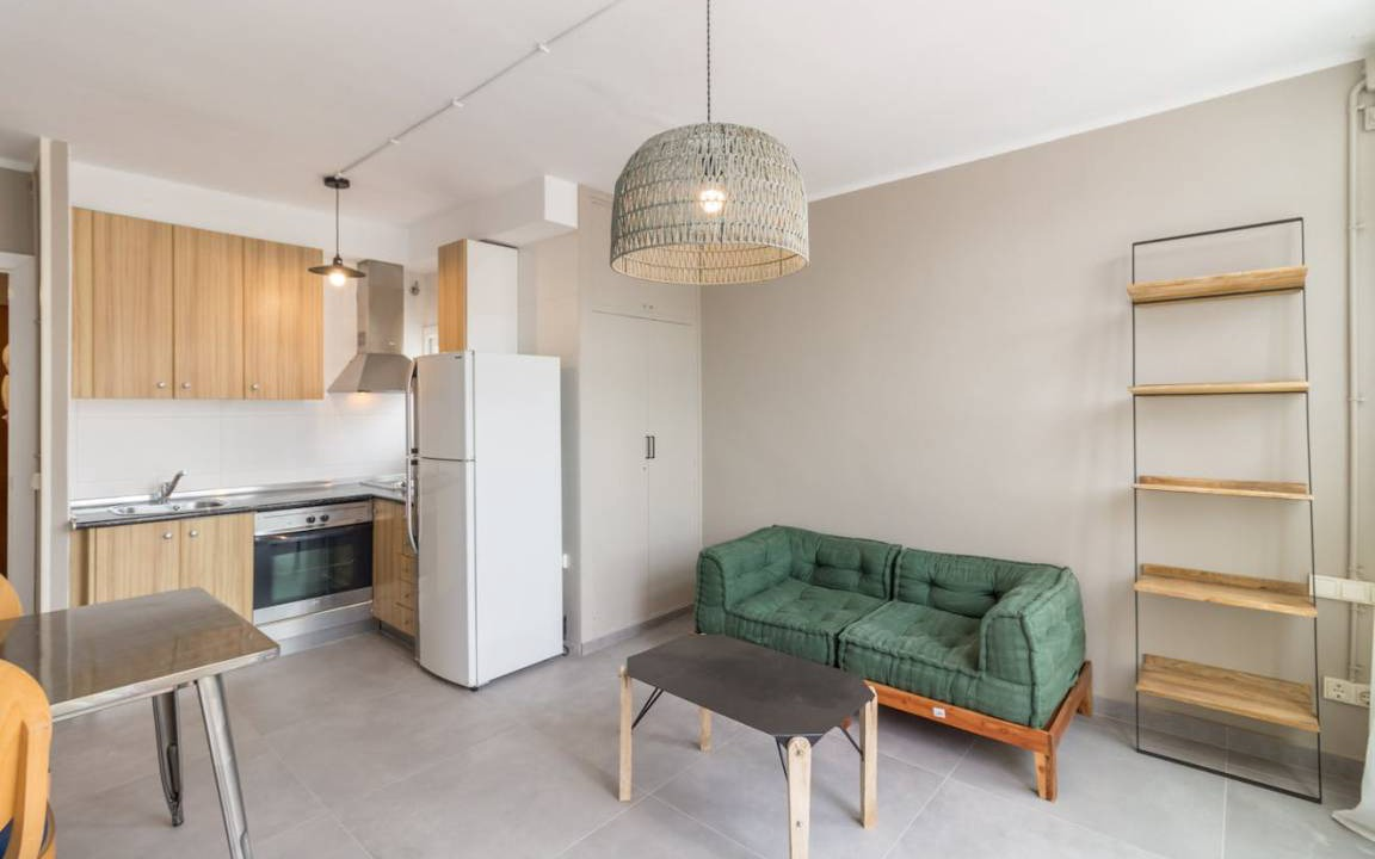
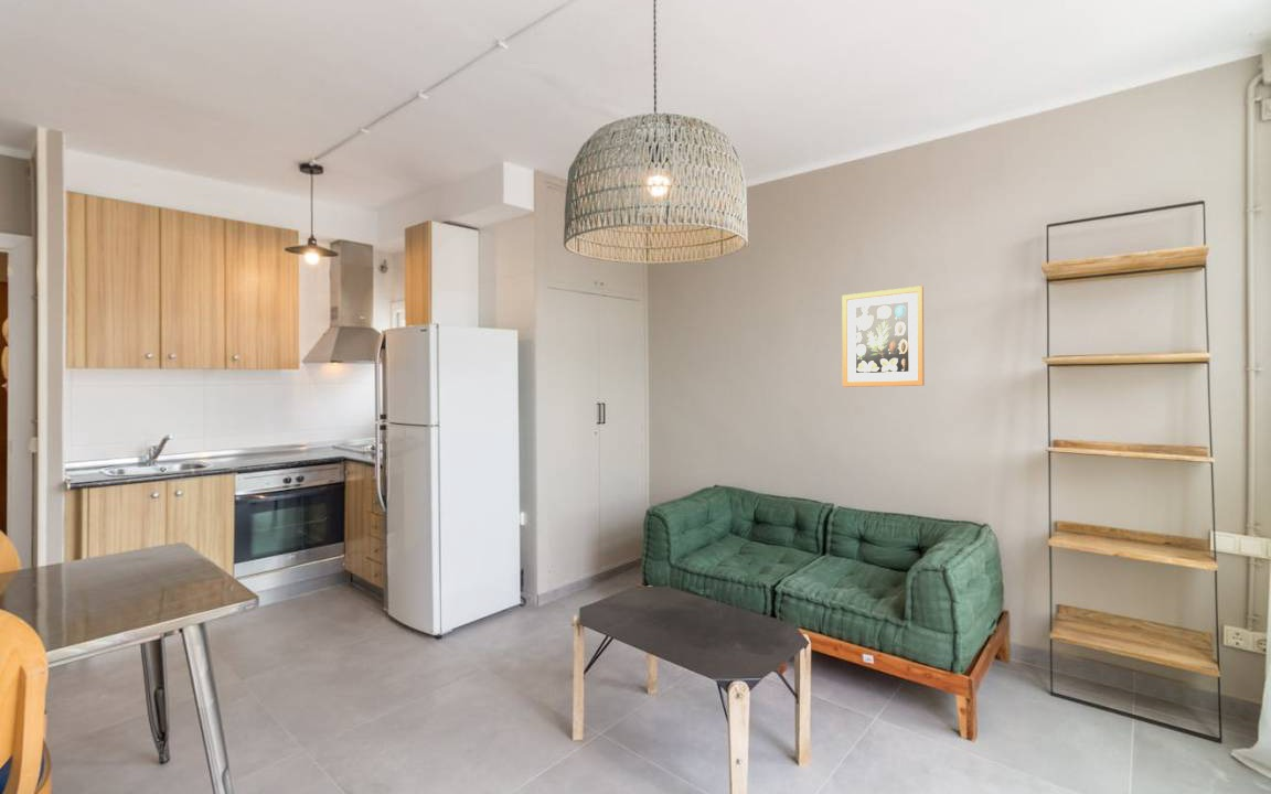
+ wall art (880, 339)
